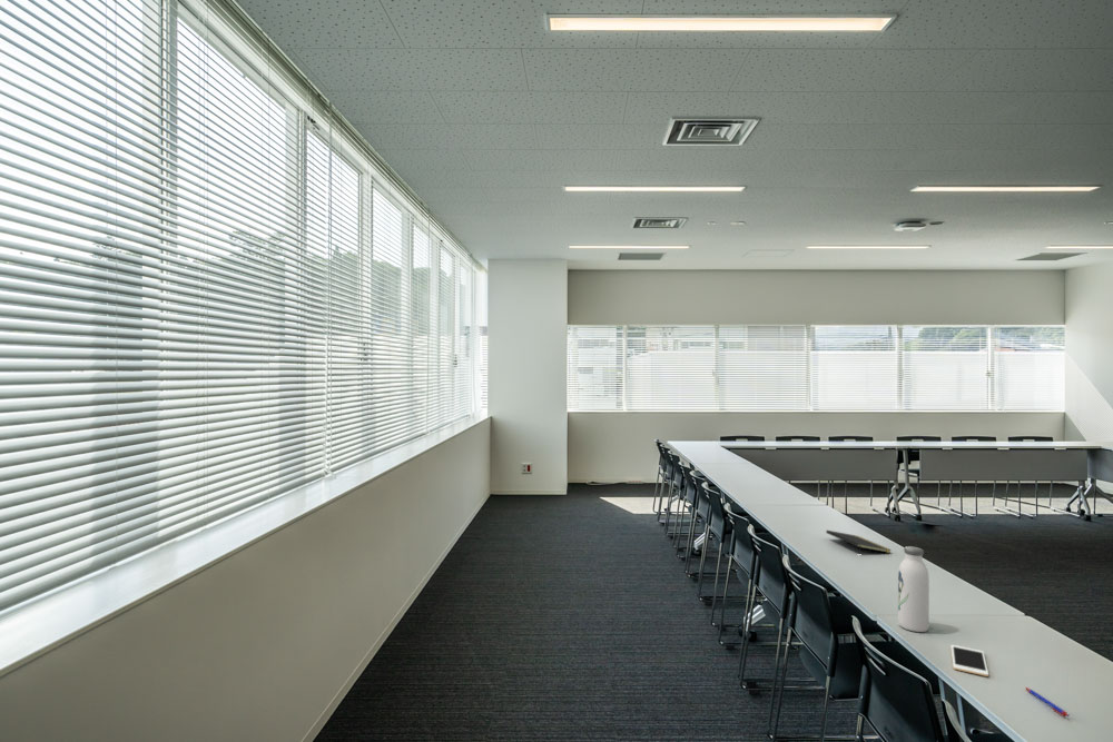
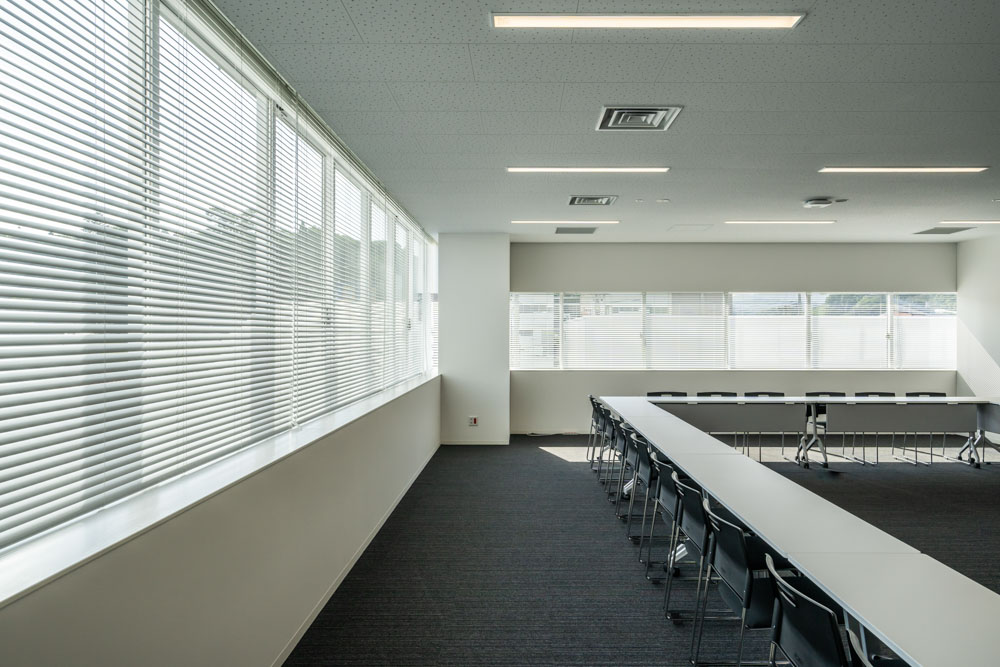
- notepad (857, 541)
- water bottle (913, 587)
- pen (1045, 700)
- cell phone (968, 660)
